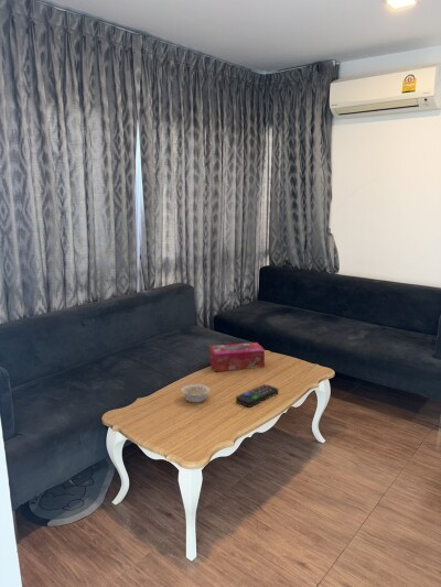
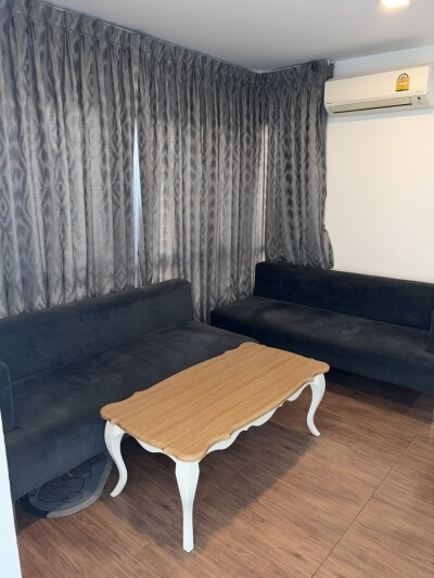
- remote control (257, 394)
- legume (196, 393)
- tissue box (236, 356)
